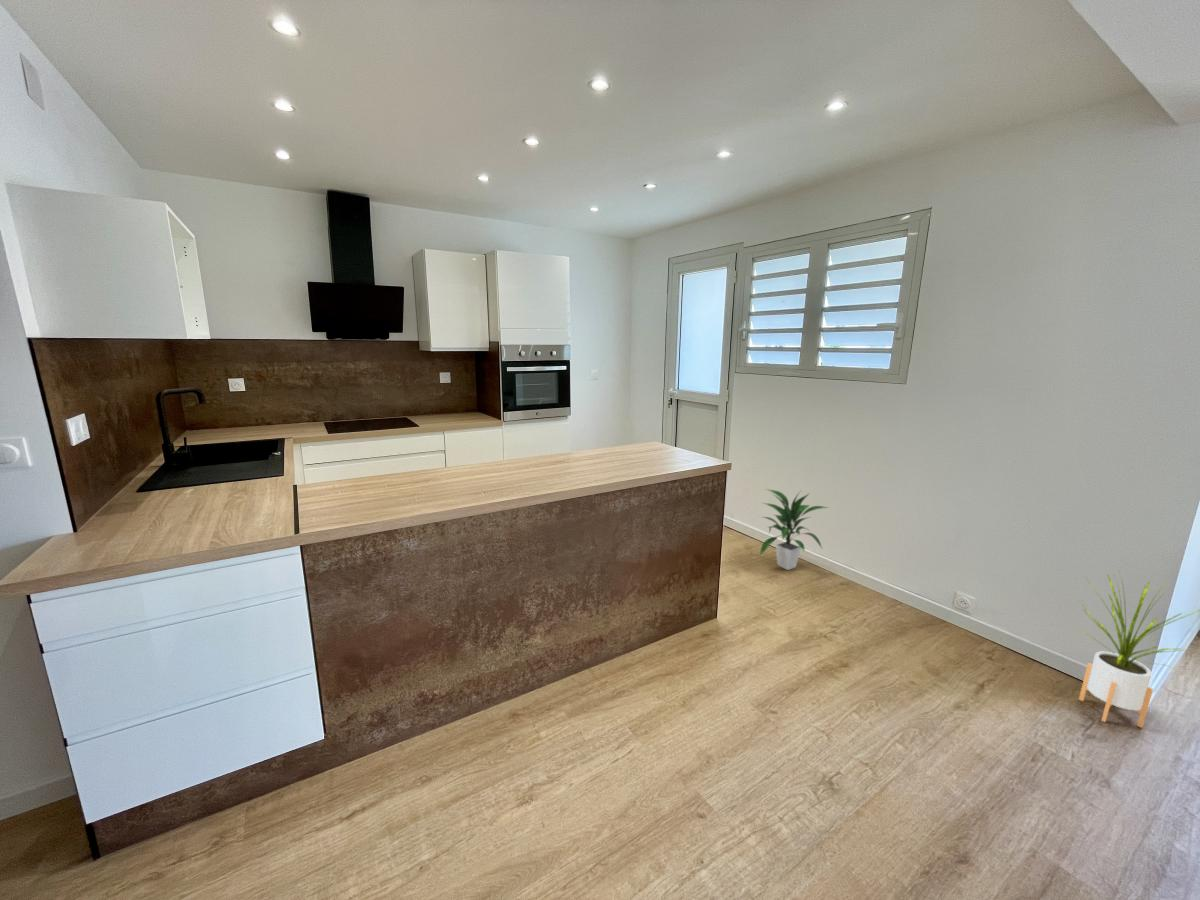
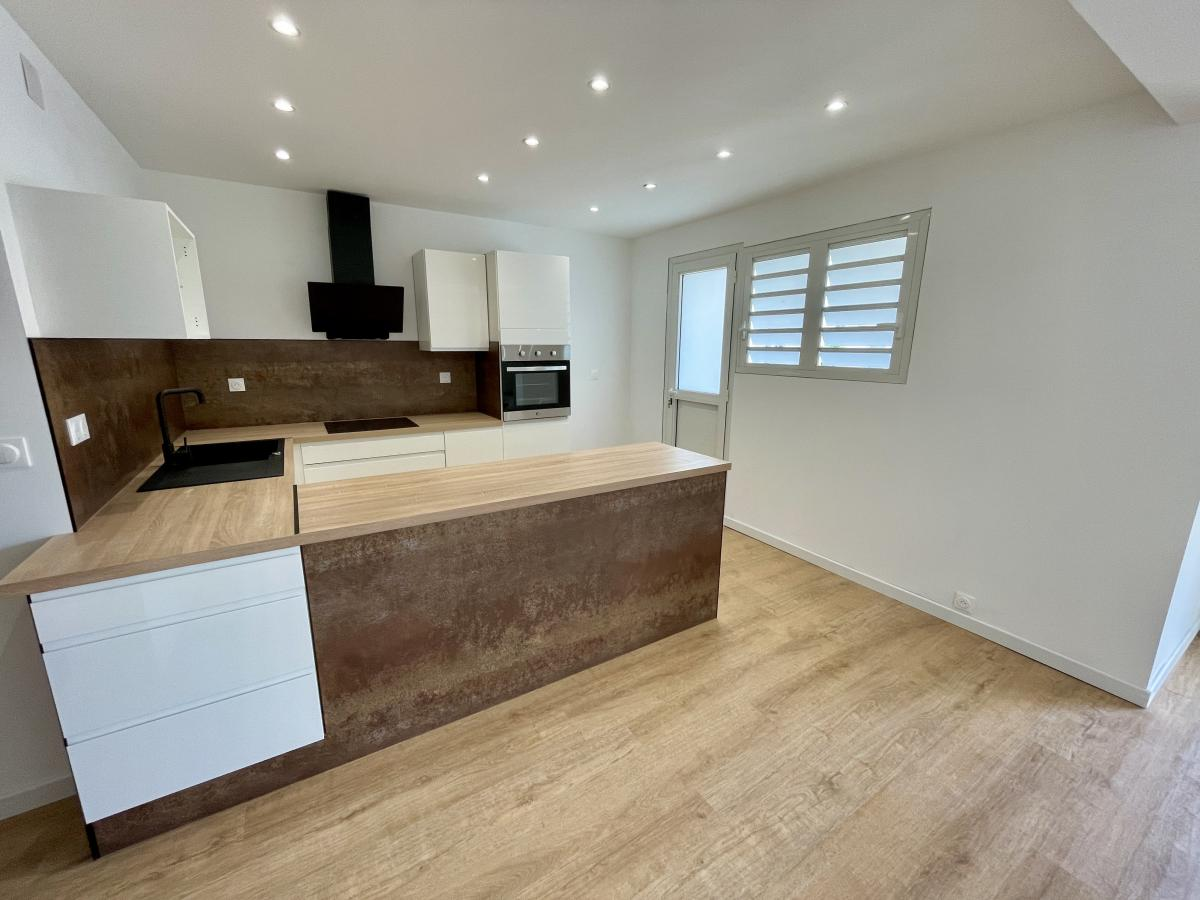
- house plant (1129, 647)
- indoor plant (787, 527)
